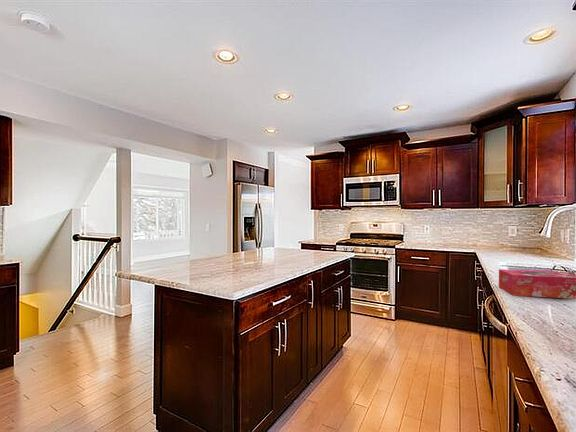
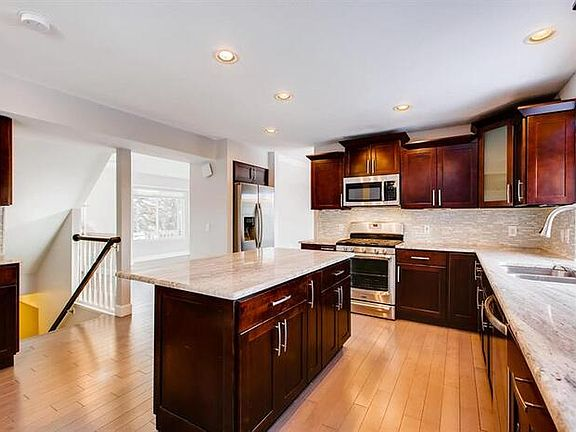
- tissue box (538, 283)
